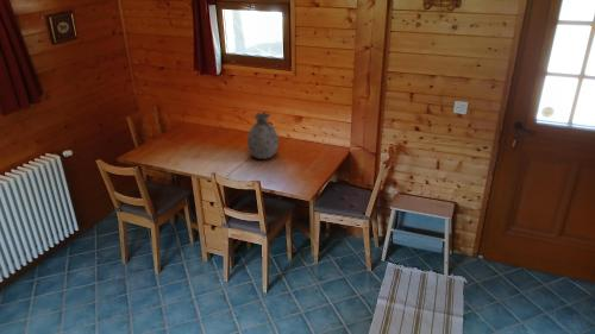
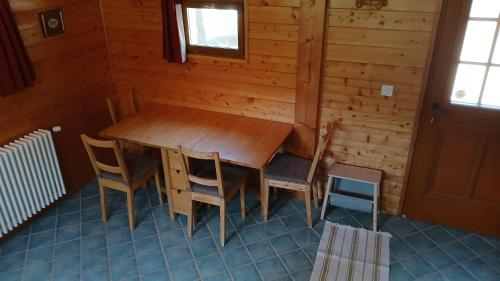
- vase (262, 136)
